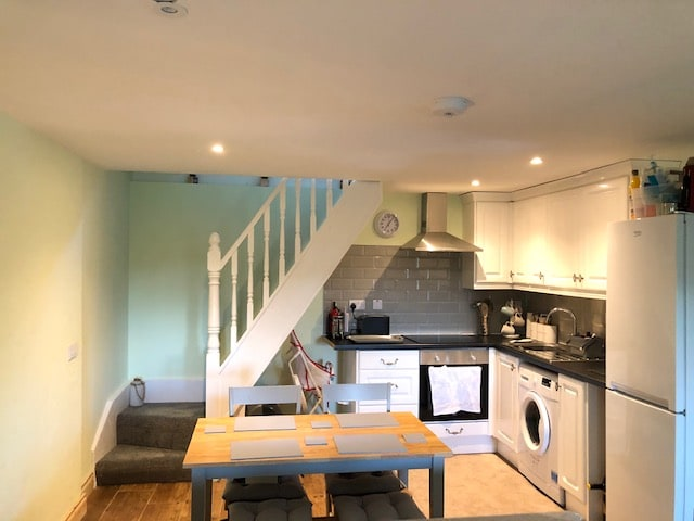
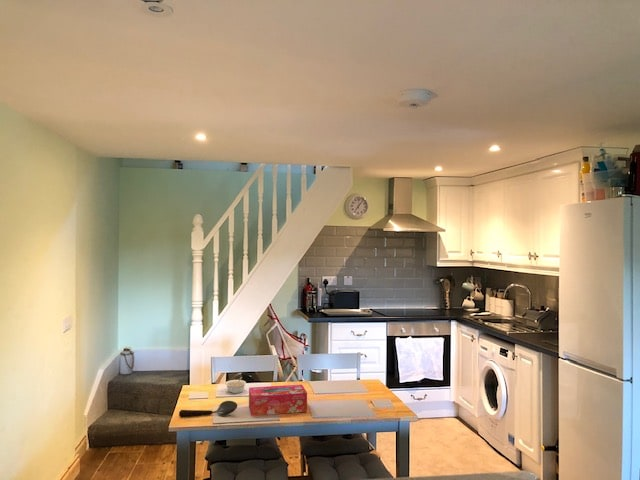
+ legume (235, 385)
+ spoon (208, 410)
+ tissue box (277, 399)
